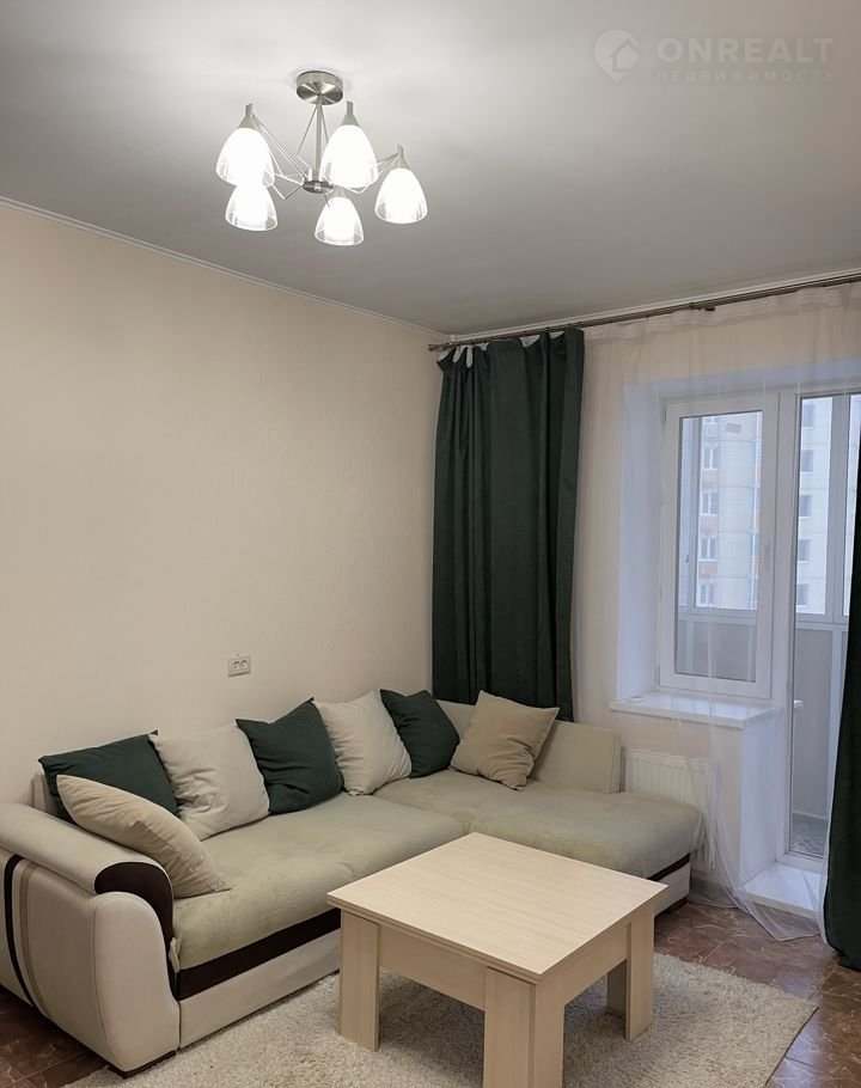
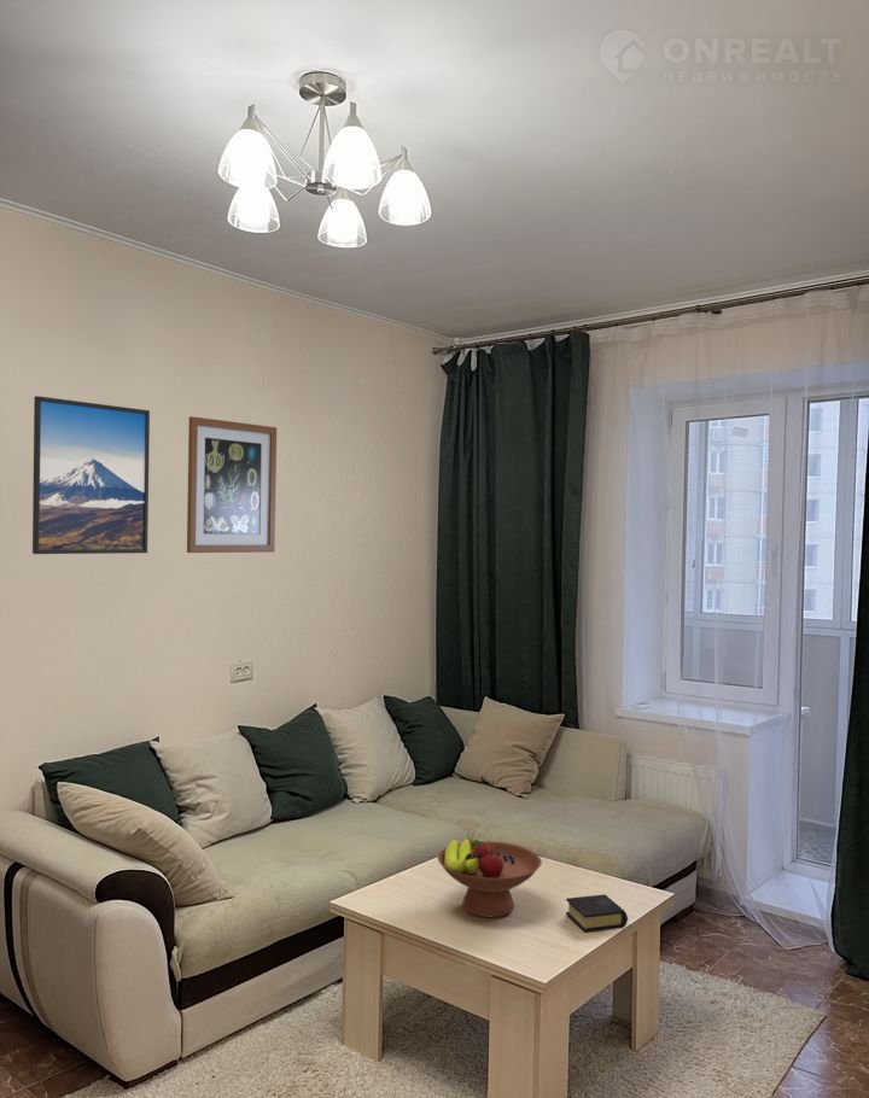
+ wall art (233, 486)
+ fruit bowl (489, 874)
+ book (596, 912)
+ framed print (93, 478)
